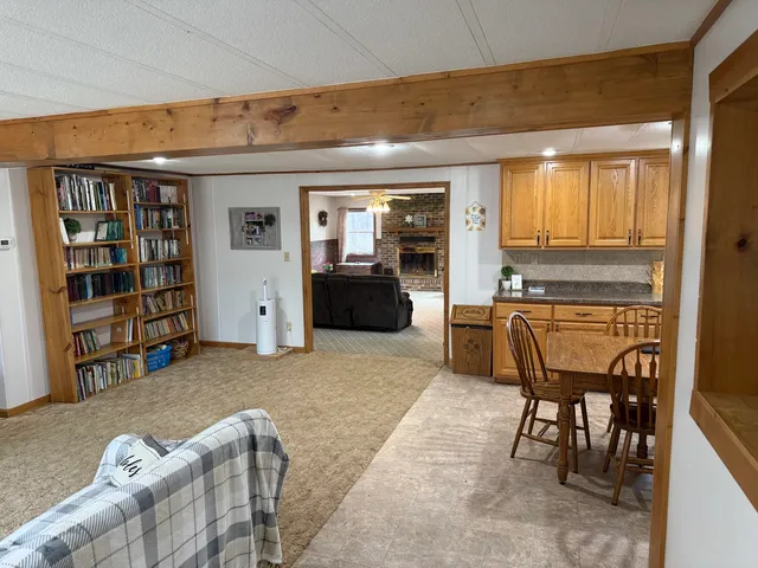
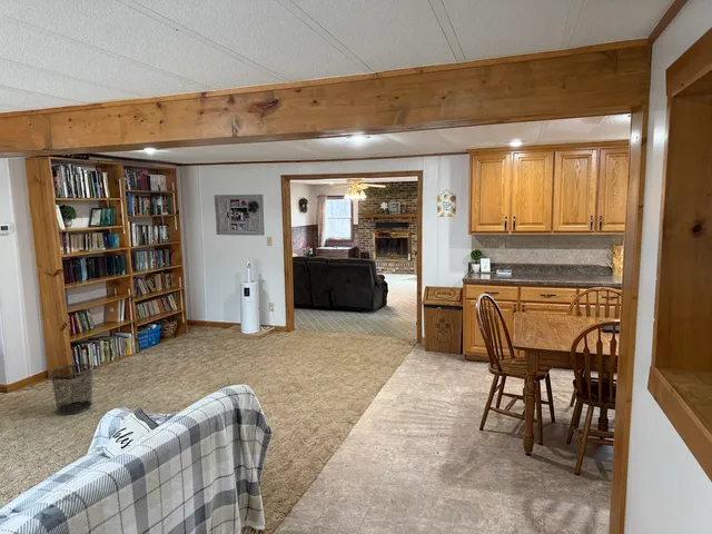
+ waste bin (73, 388)
